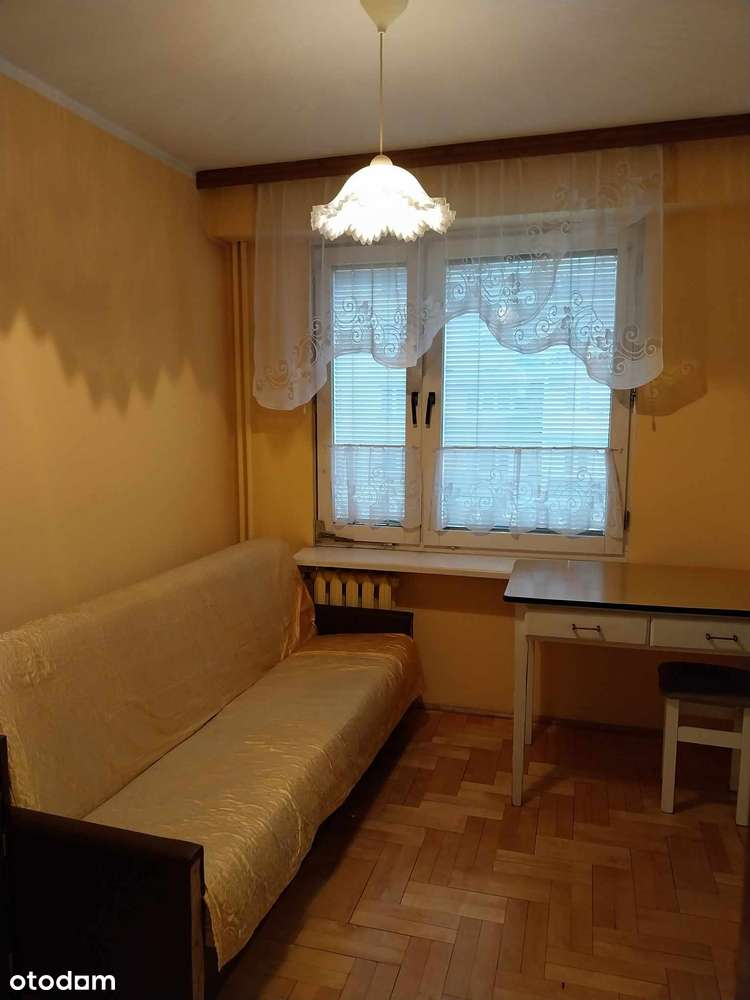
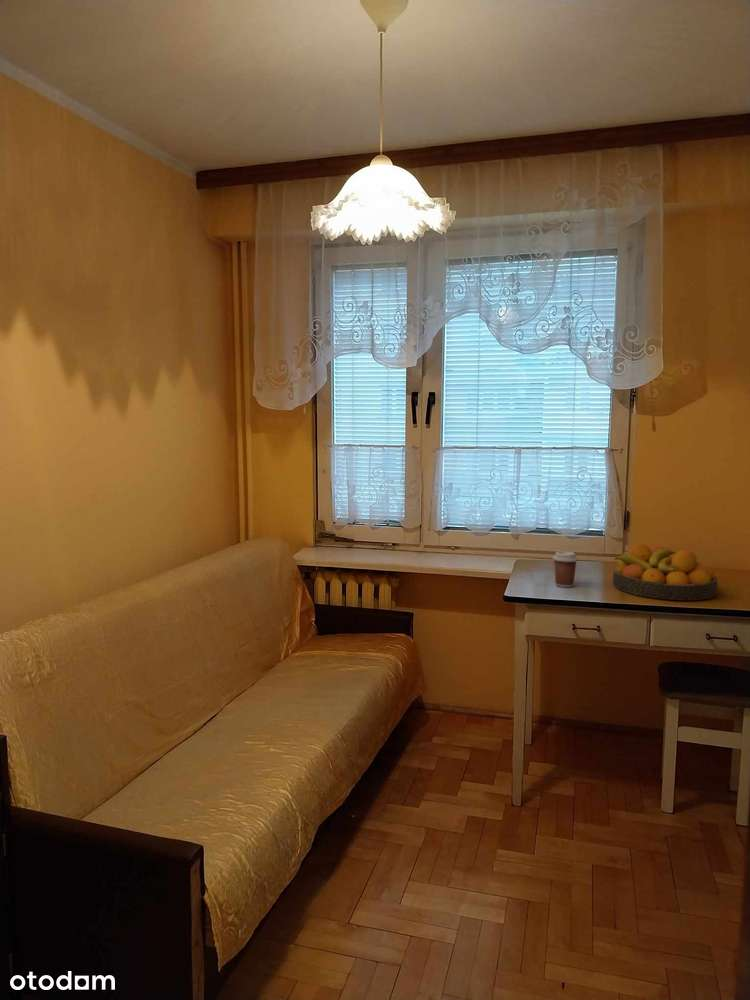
+ coffee cup (565, 569)
+ fruit bowl (664, 567)
